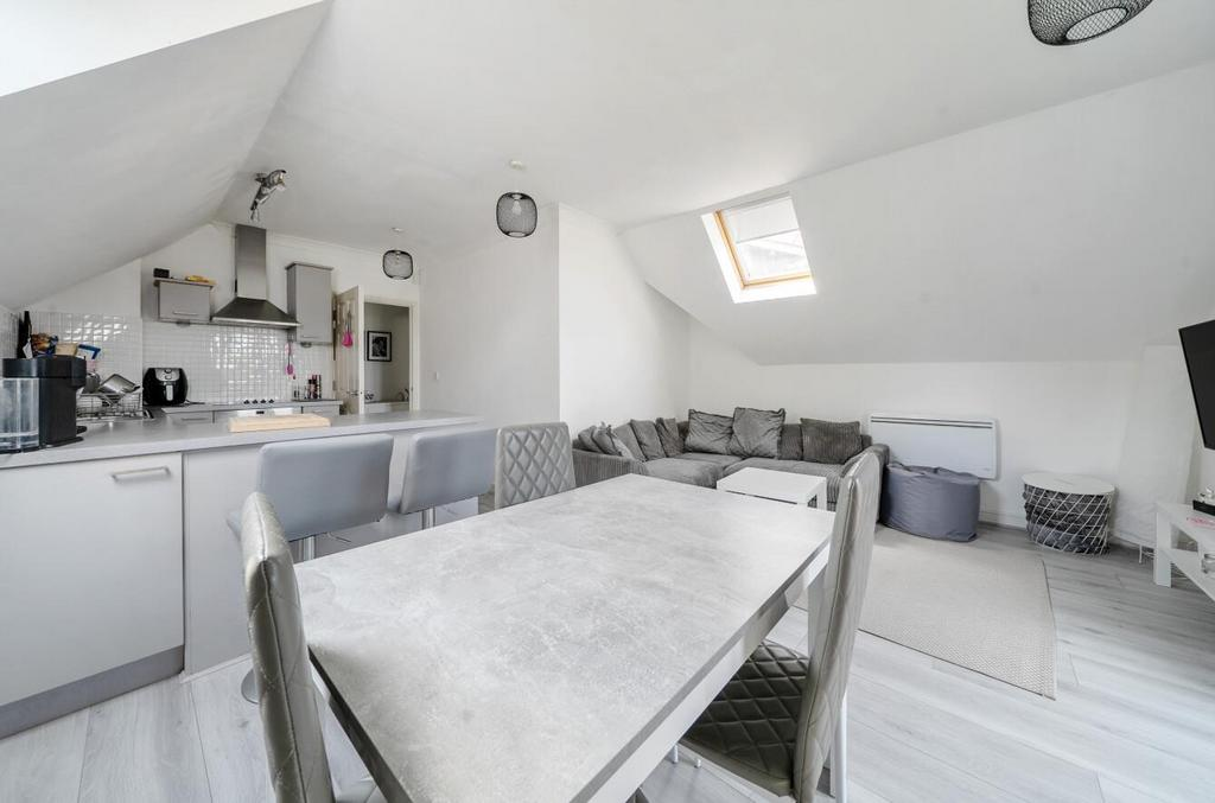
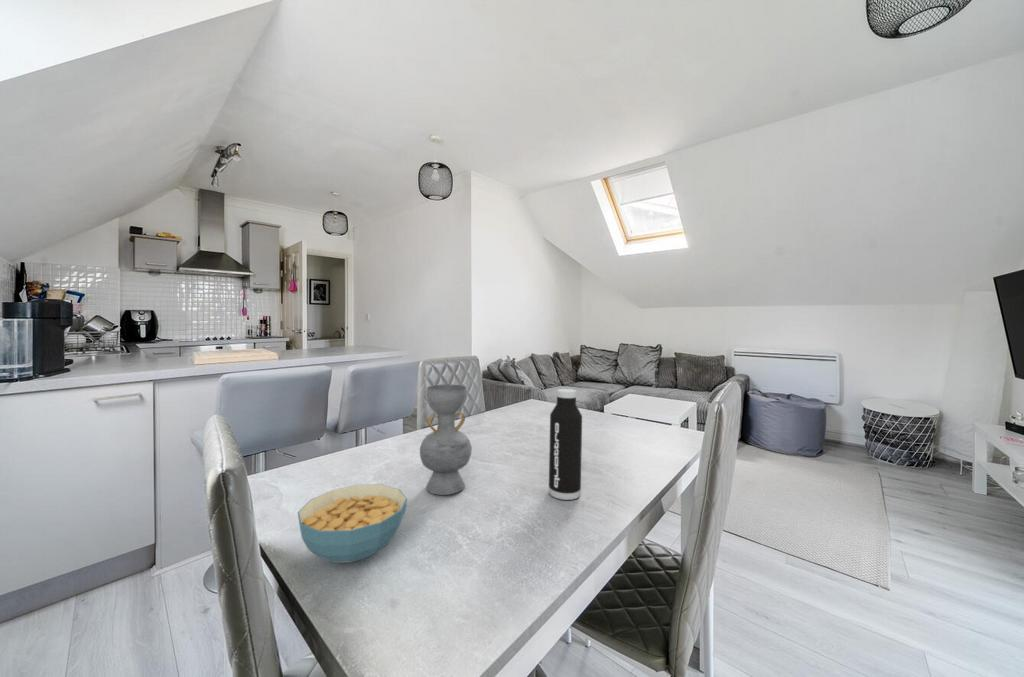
+ water bottle (565, 441)
+ cereal bowl (354, 529)
+ decorative vase (446, 437)
